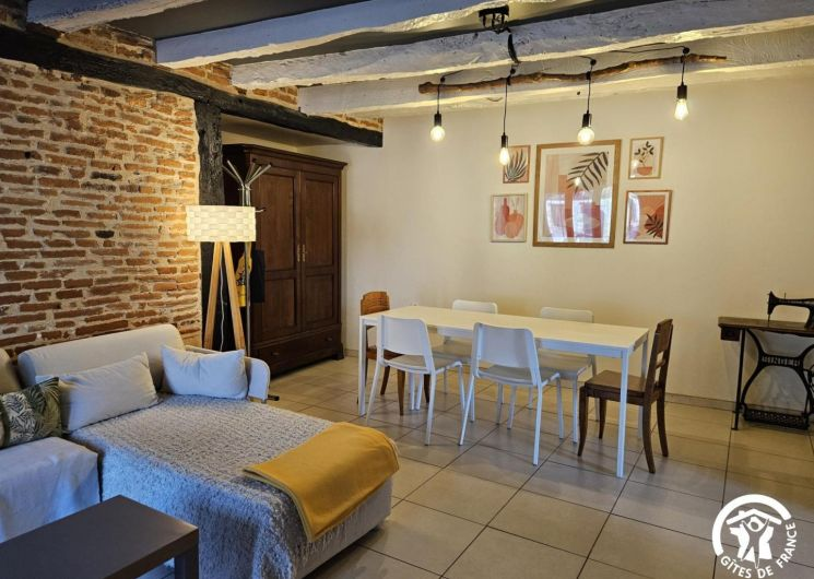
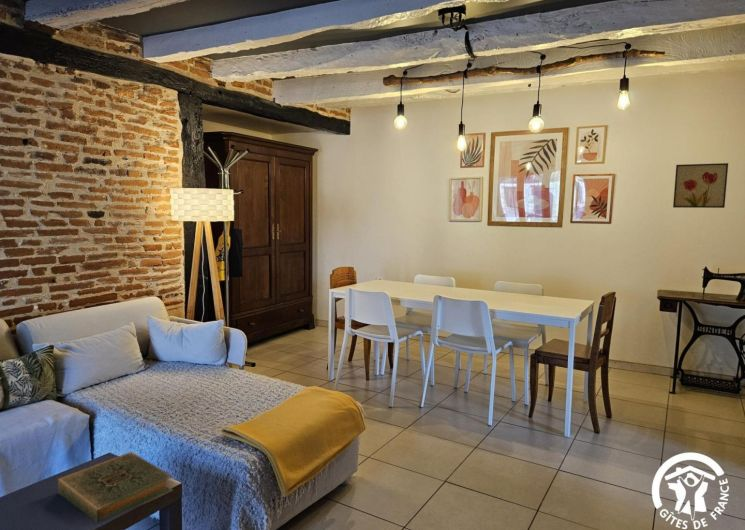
+ wall art (699, 186)
+ hardback book (116, 484)
